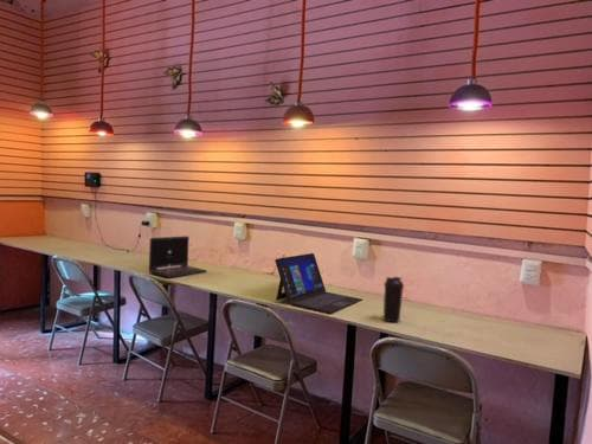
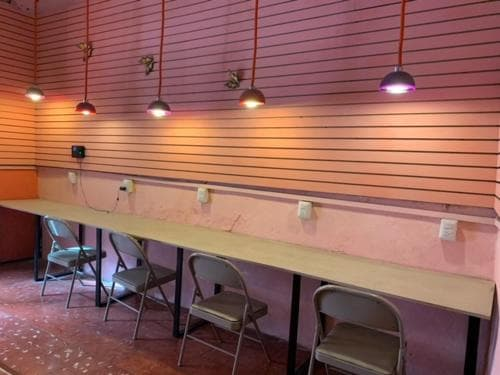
- laptop (179, 256)
- water bottle (392, 298)
- laptop (320, 279)
